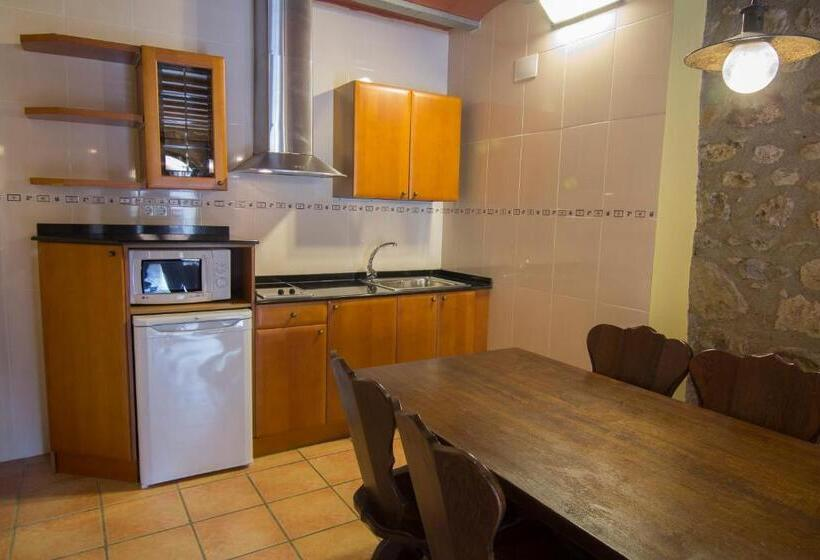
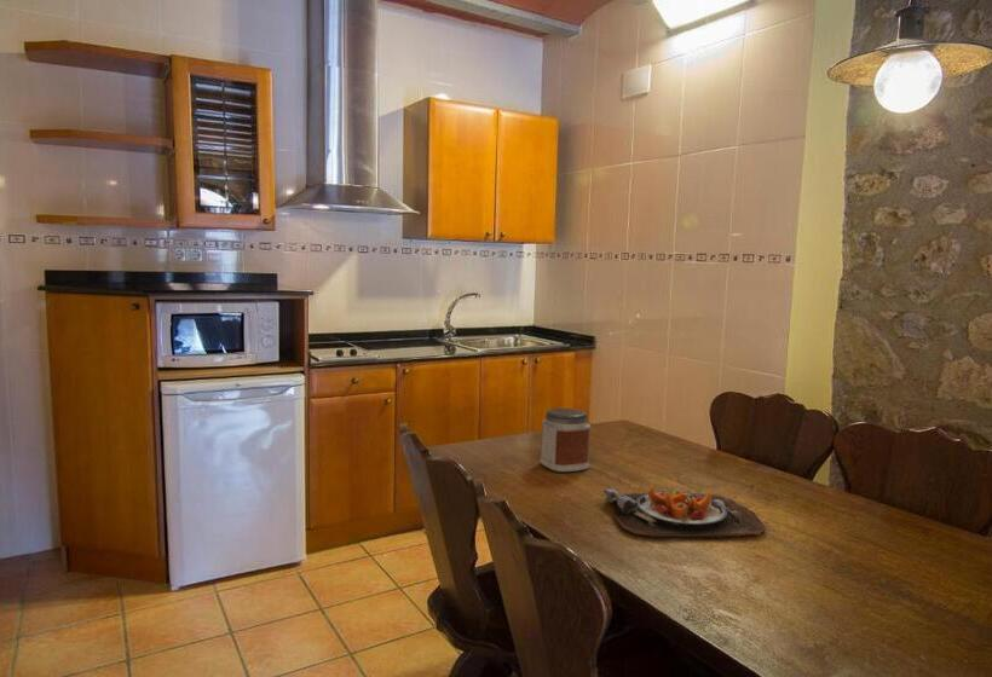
+ food plate (681, 502)
+ jar (565, 438)
